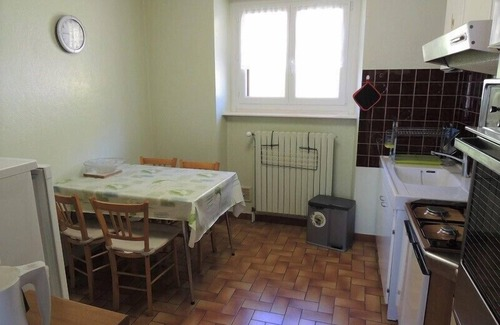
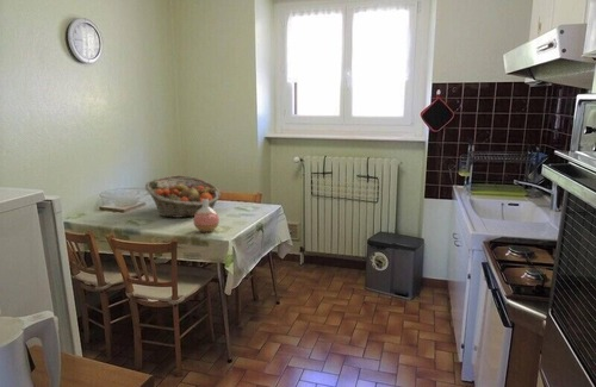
+ vase (205, 214)
+ fruit basket (184, 194)
